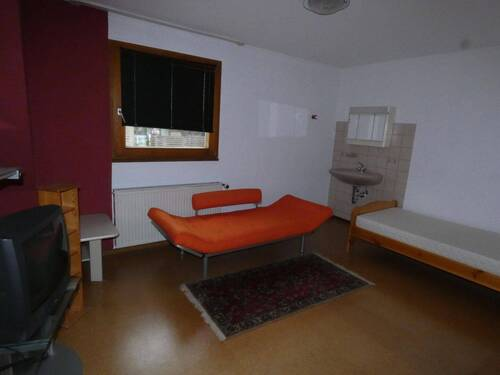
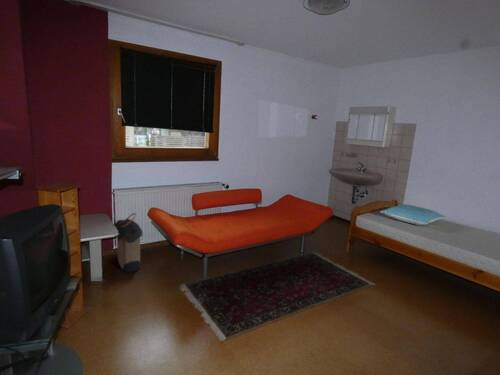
+ pillow (412, 214)
+ laundry hamper (126, 238)
